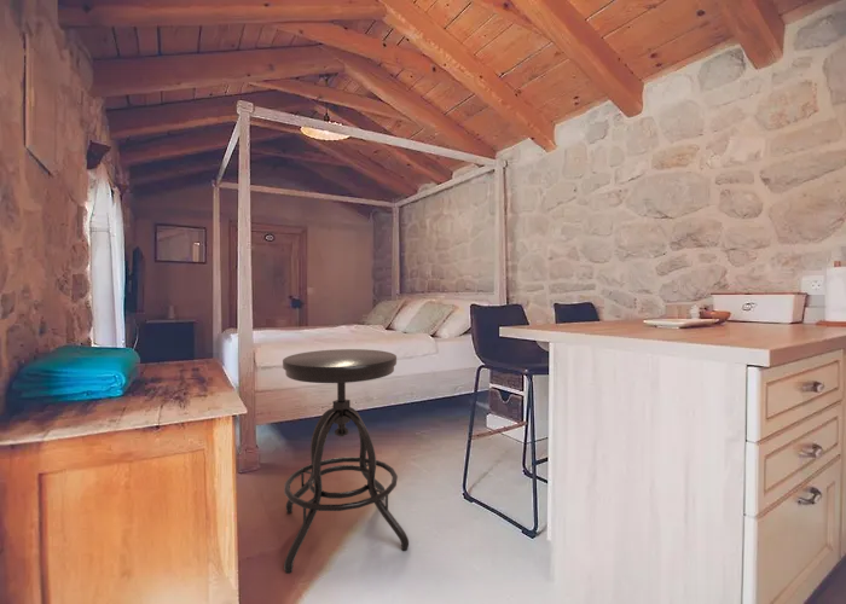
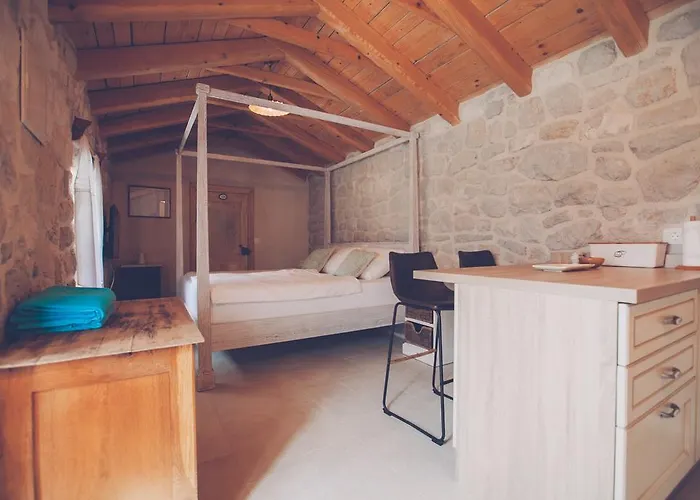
- stool (341, 436)
